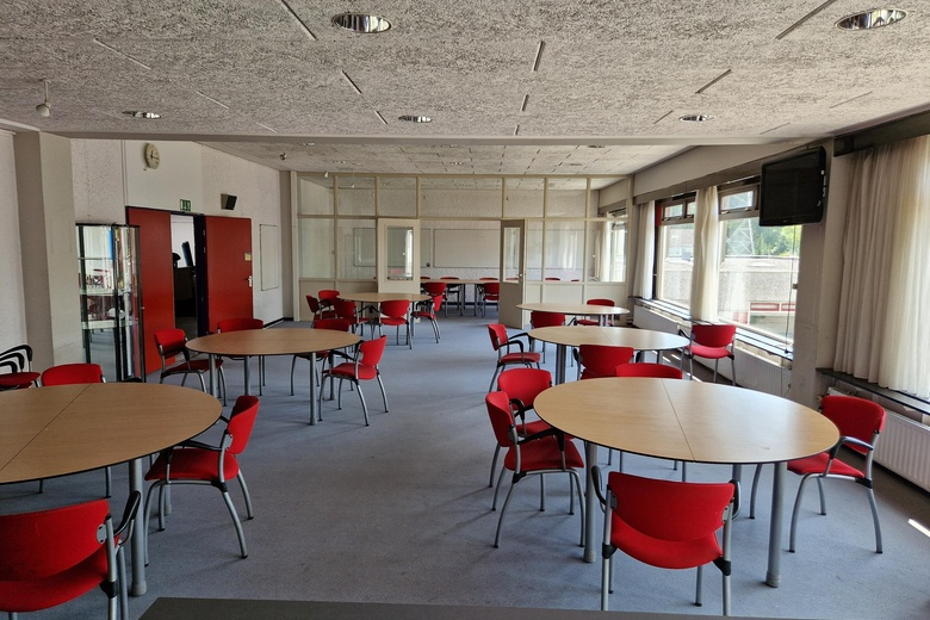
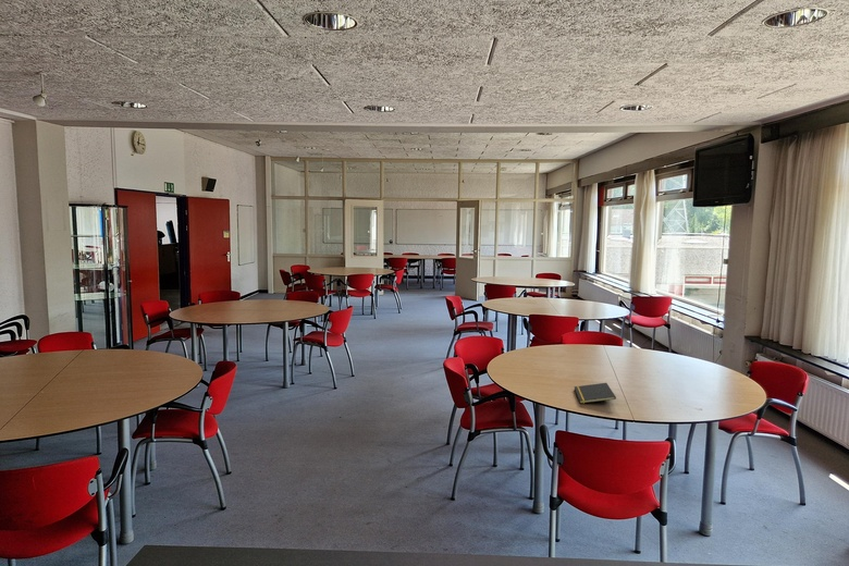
+ notepad (593, 392)
